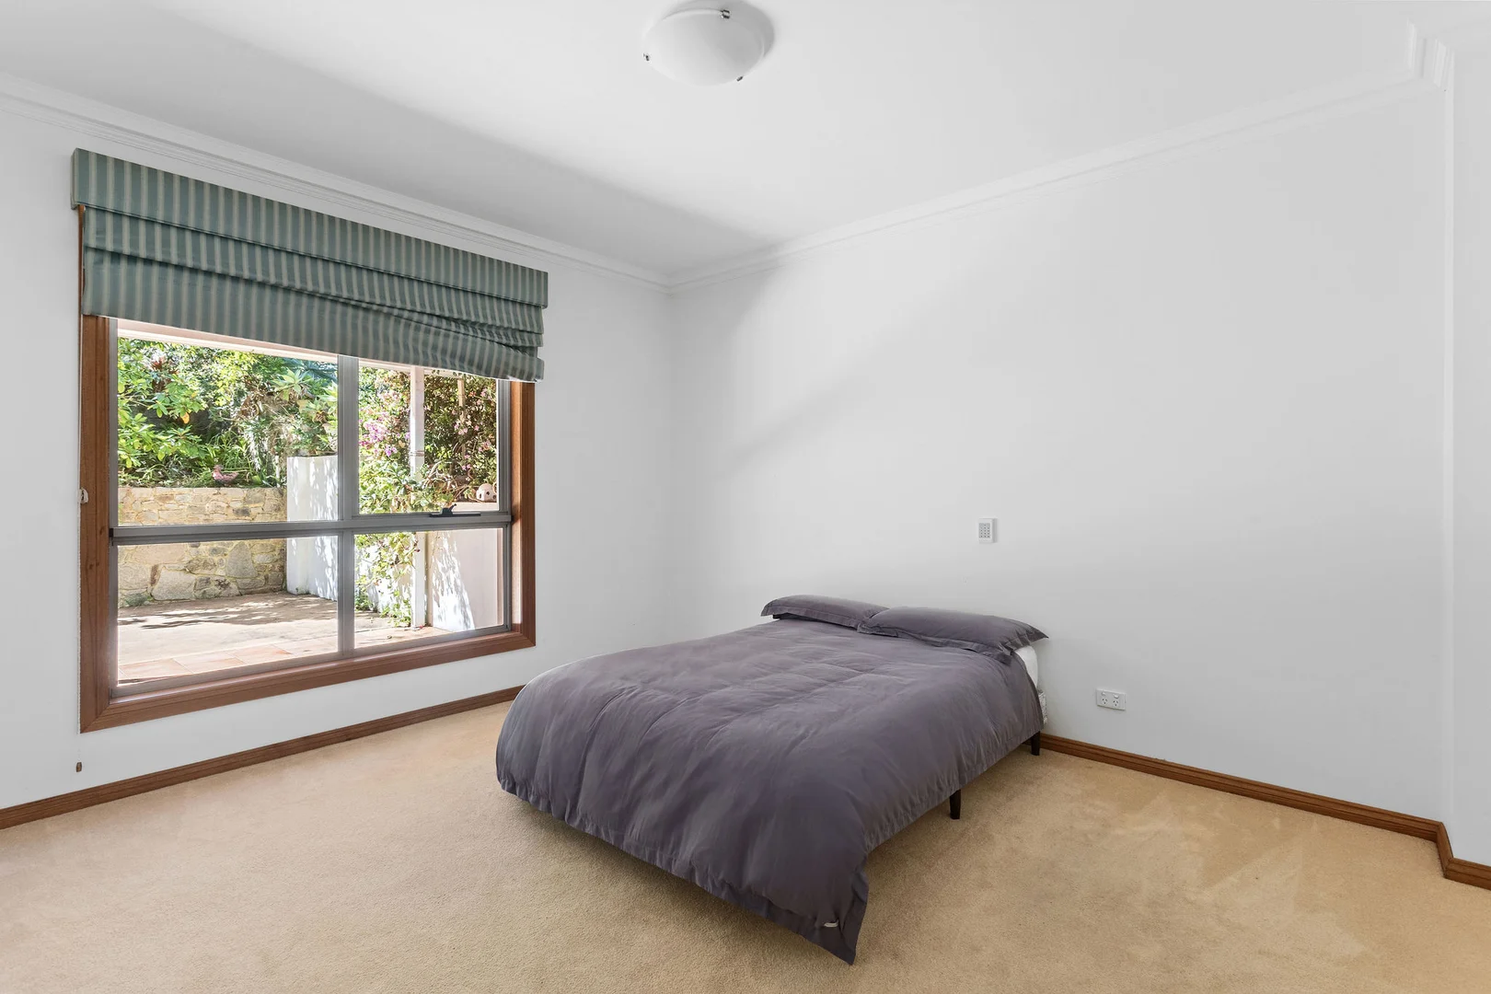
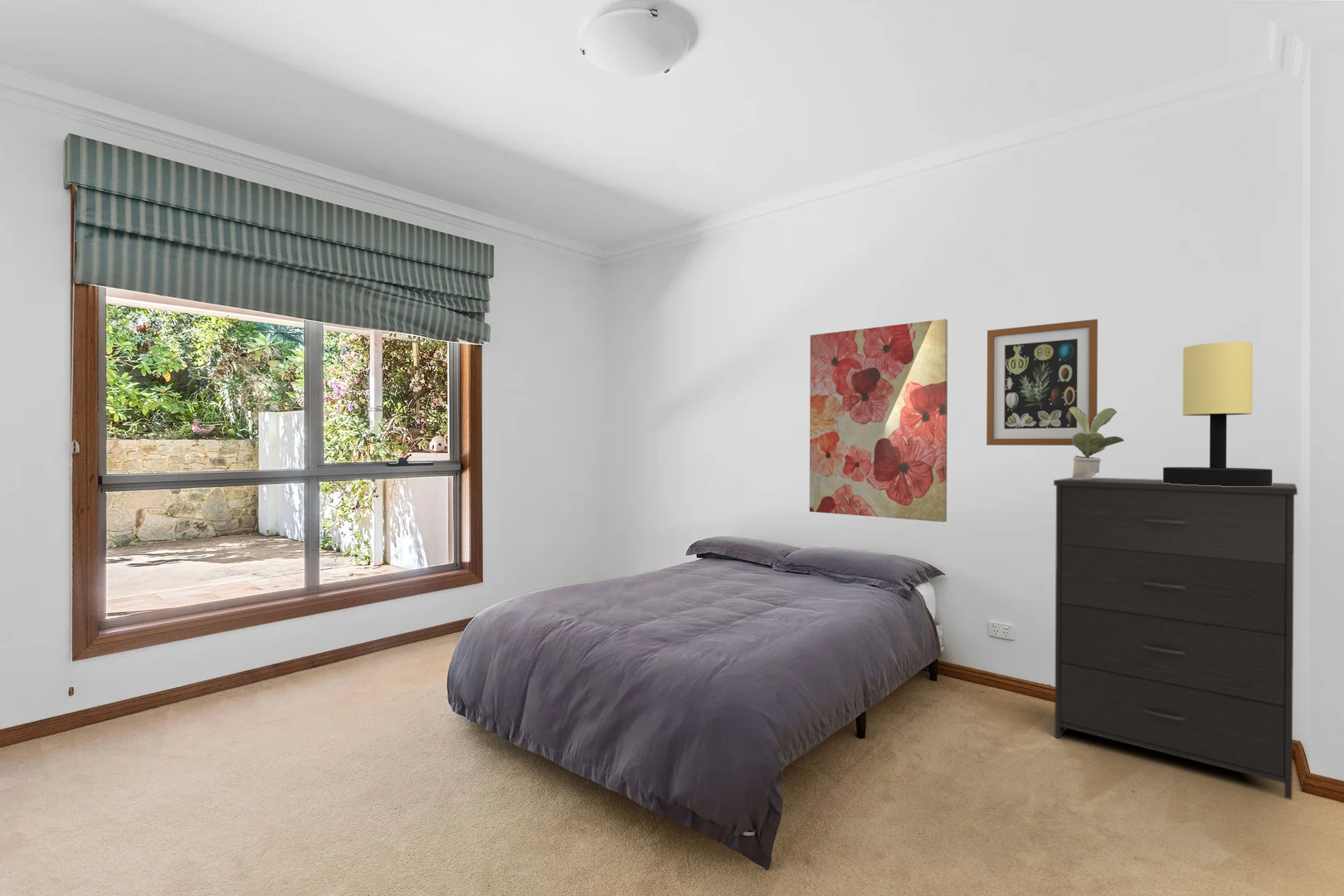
+ wall art (1040, 385)
+ potted plant (1095, 442)
+ dresser (1168, 615)
+ wall art (874, 421)
+ table lamp (1215, 414)
